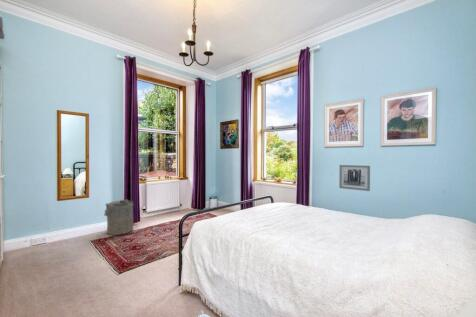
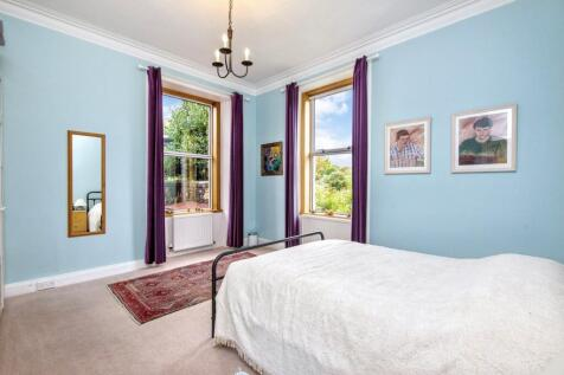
- wall art (354, 177)
- laundry hamper (118, 215)
